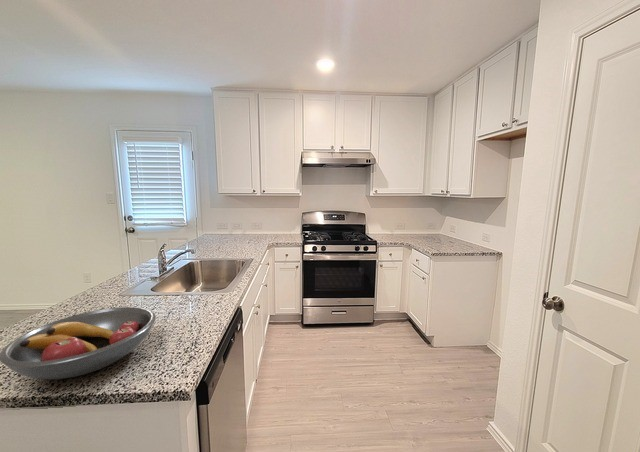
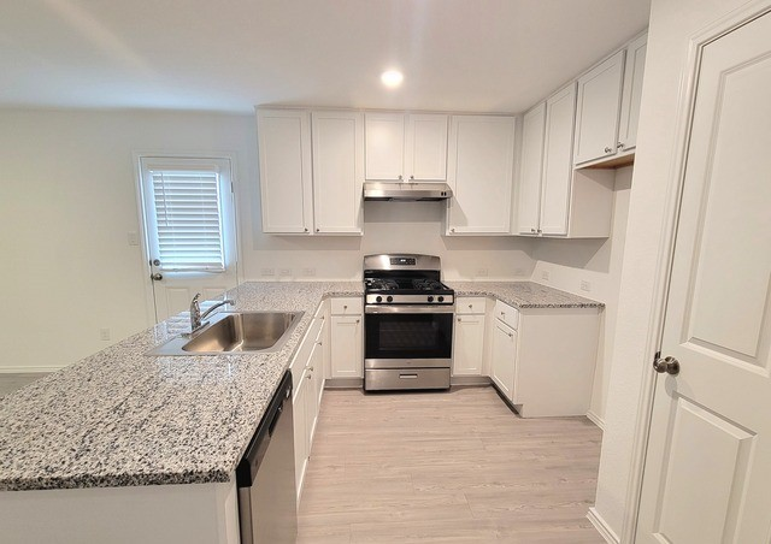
- fruit bowl (89, 340)
